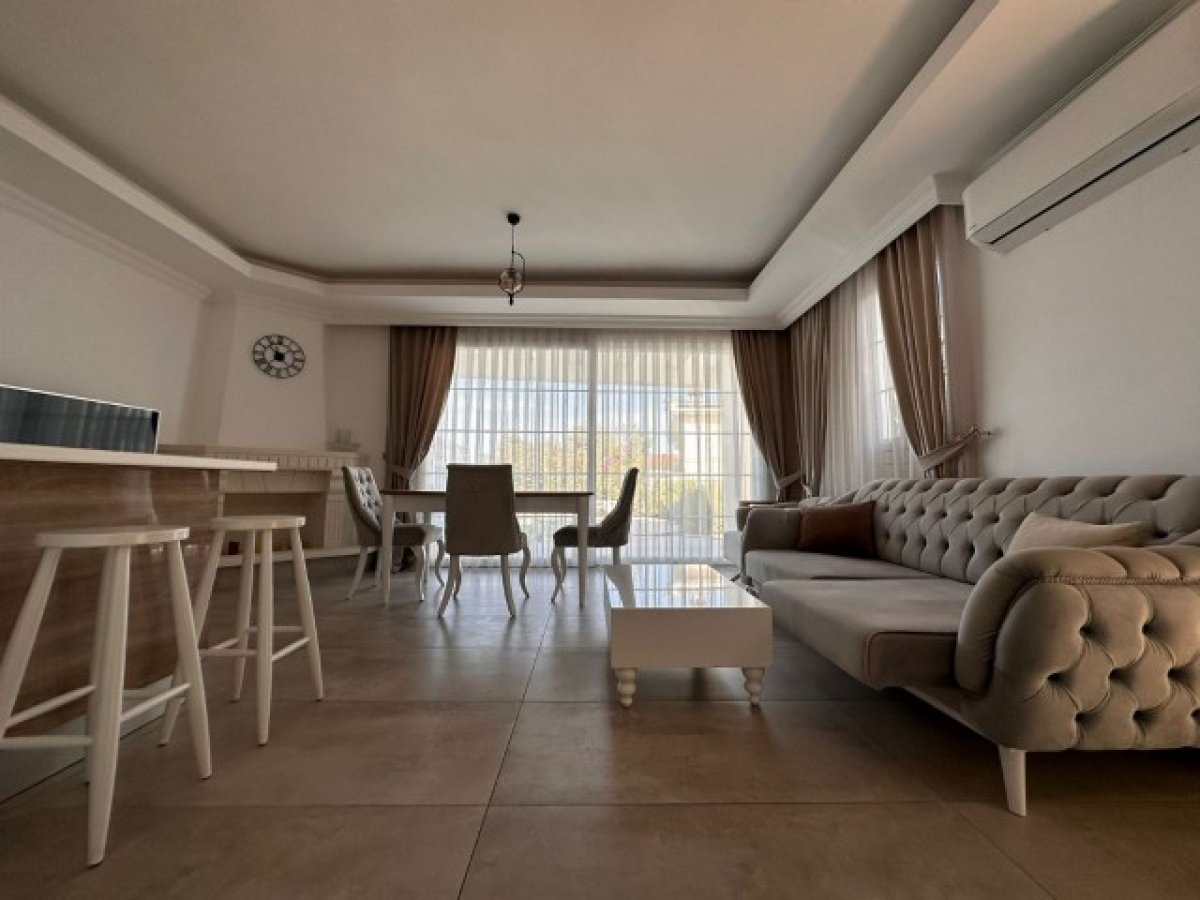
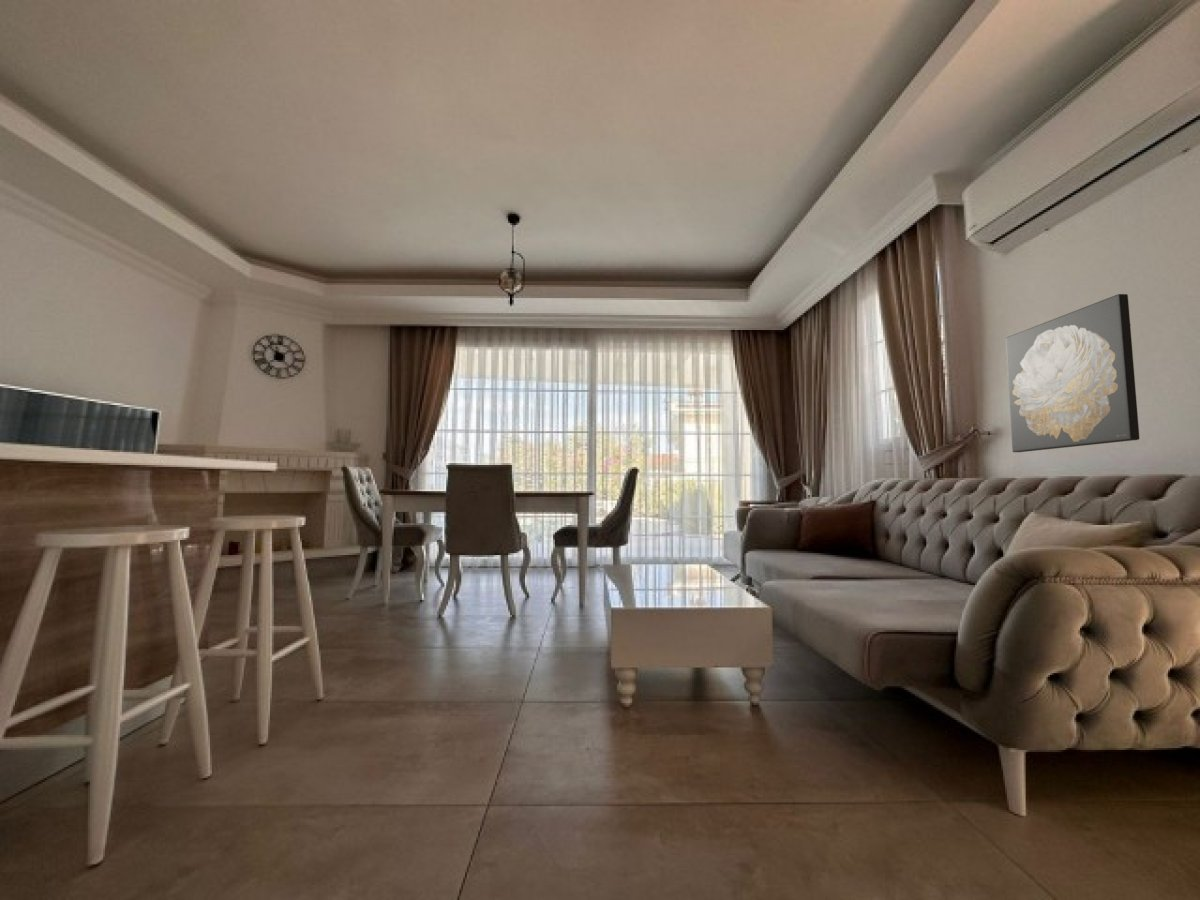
+ wall art (1064, 381)
